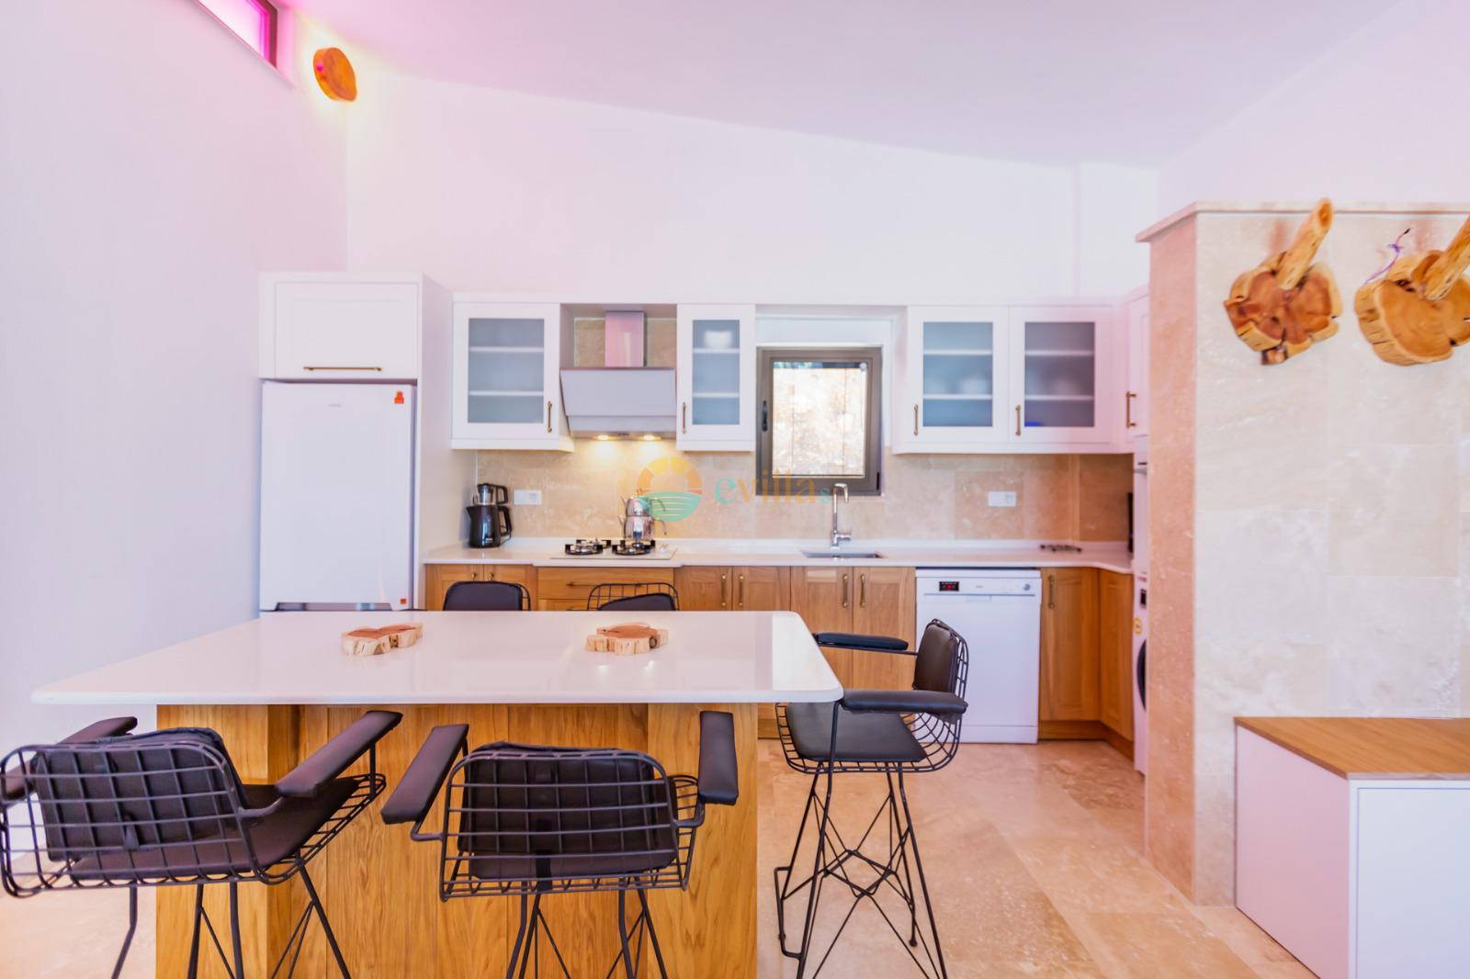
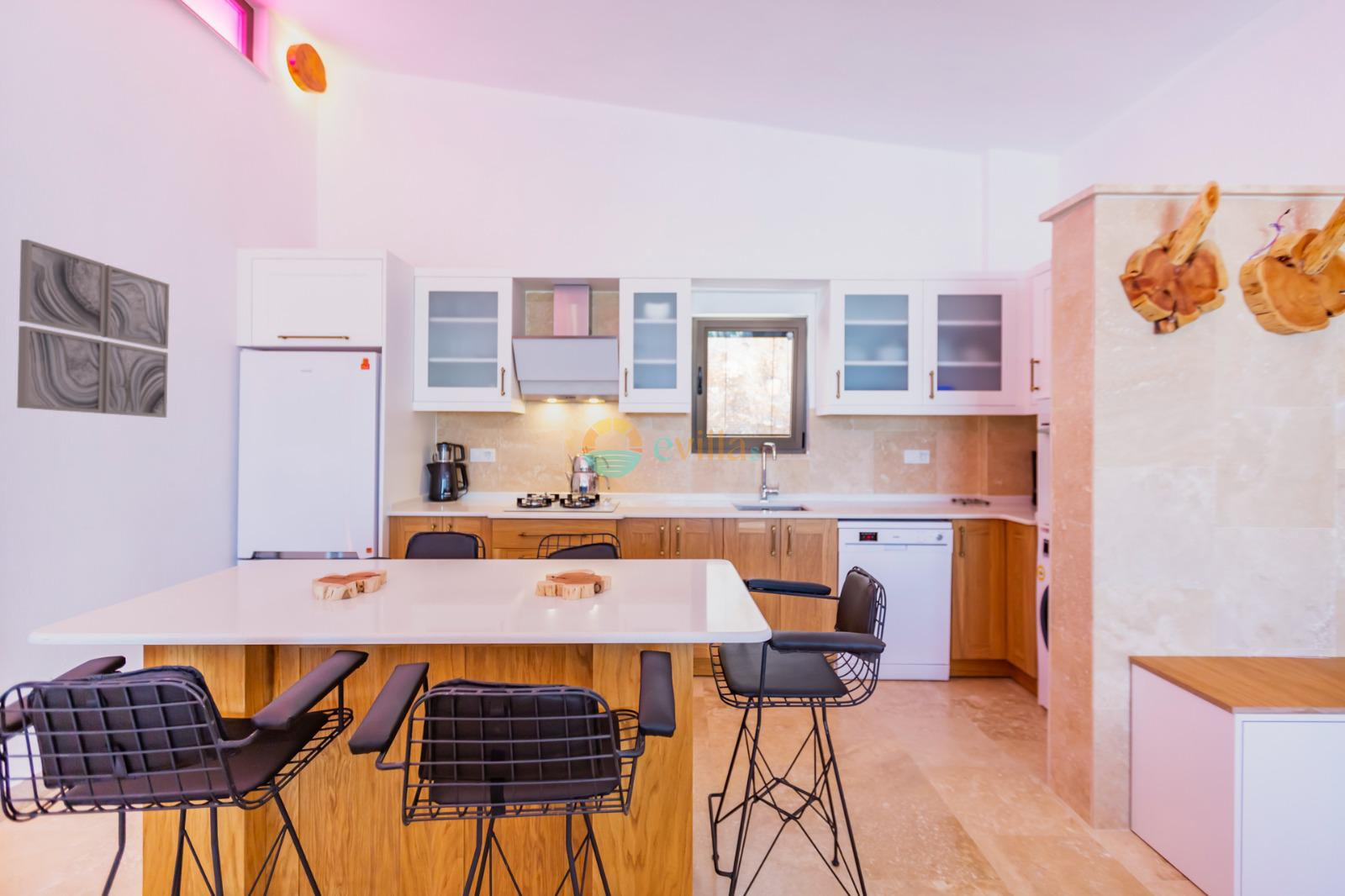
+ wall art (102, 340)
